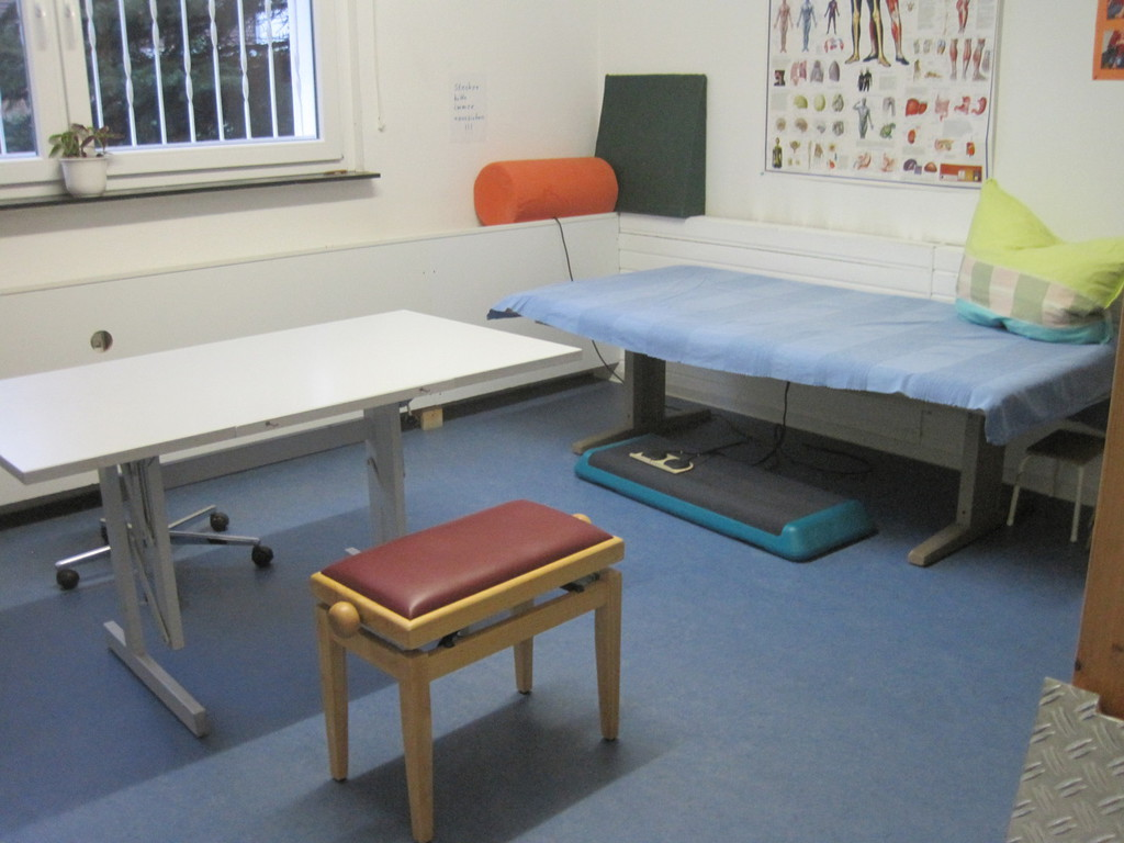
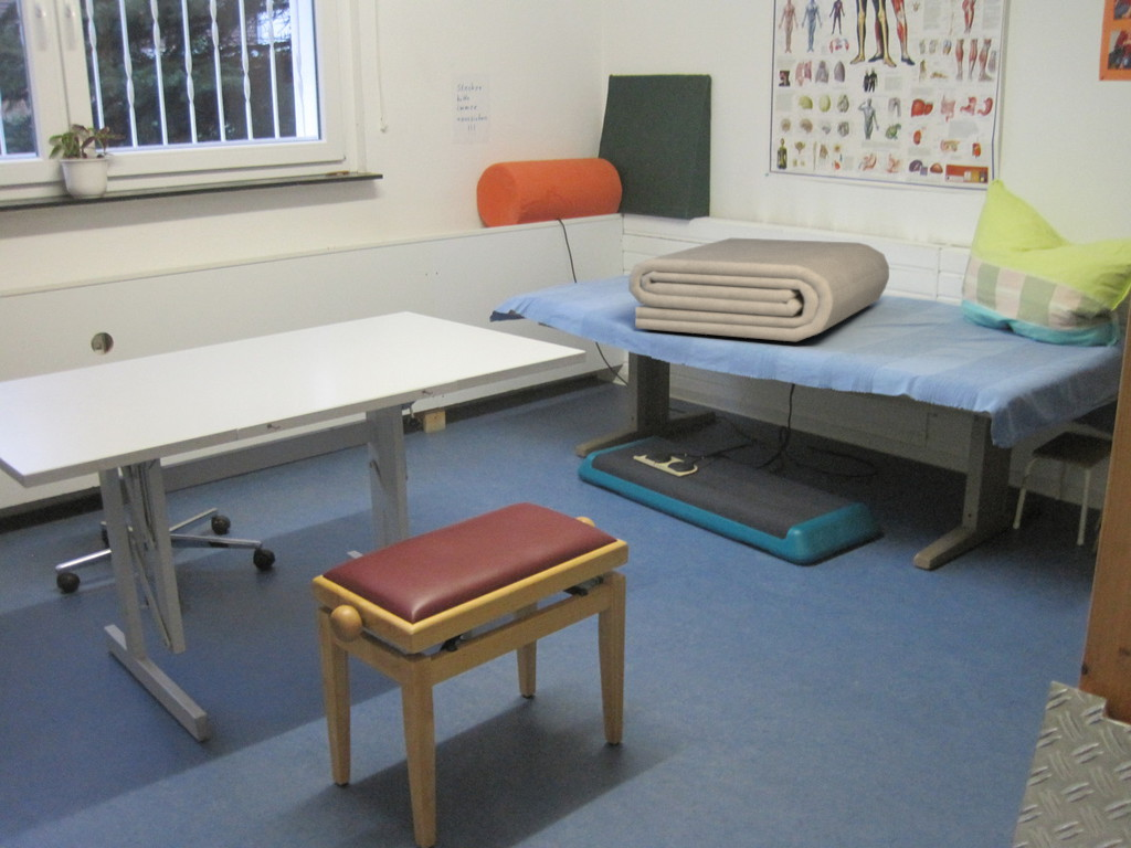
+ towel (764, 284)
